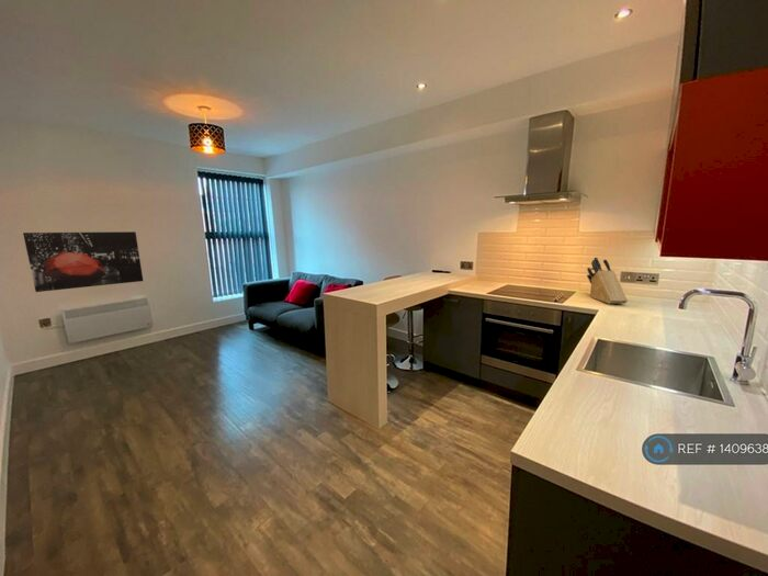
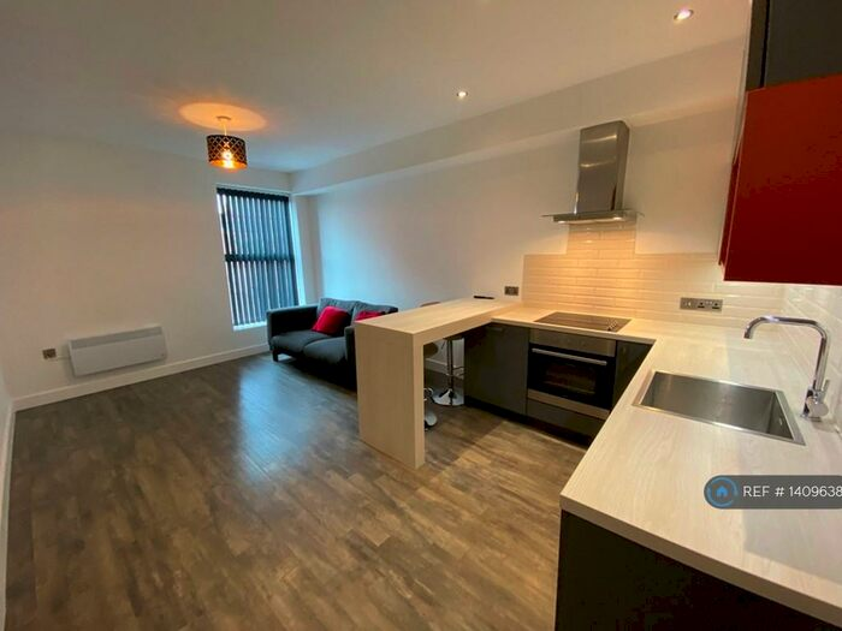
- wall art (89, 259)
- knife block (606, 279)
